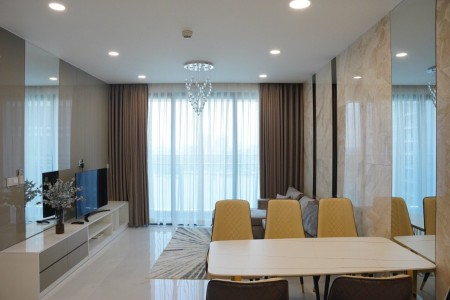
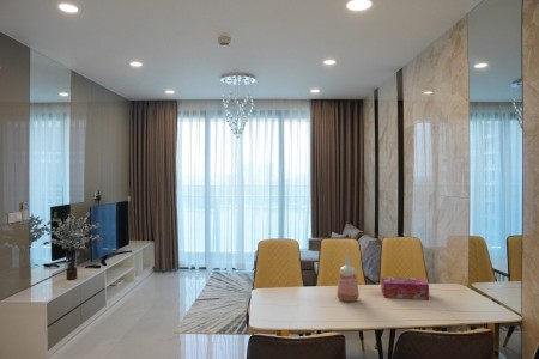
+ tissue box (404, 287)
+ vase (347, 276)
